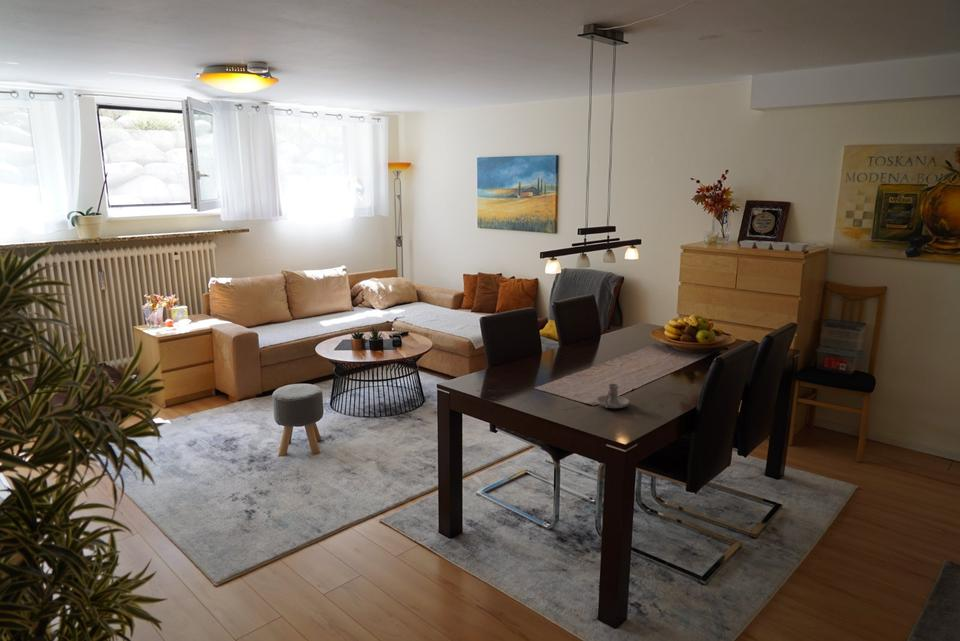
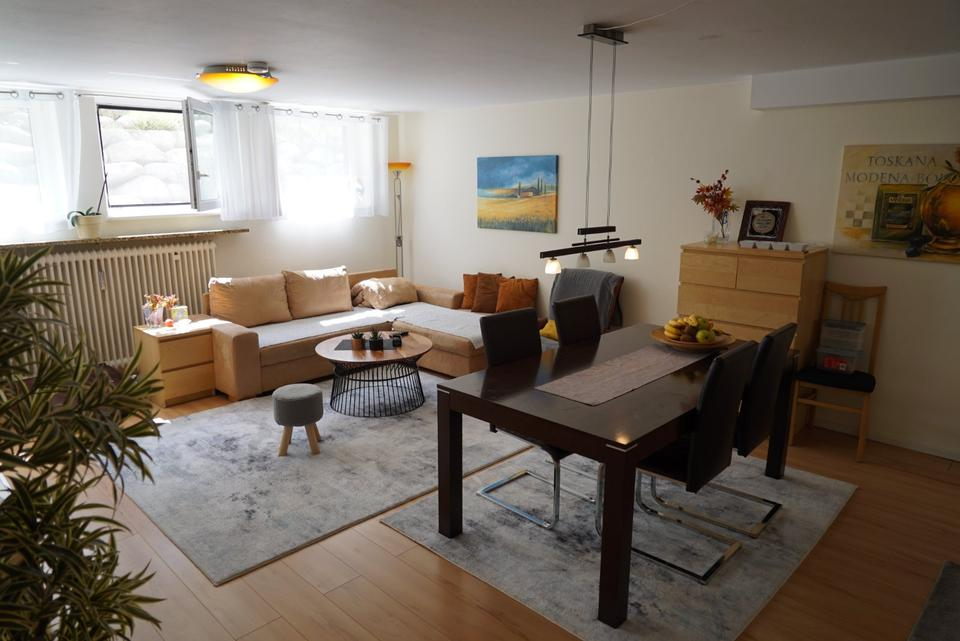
- candle holder (611, 396)
